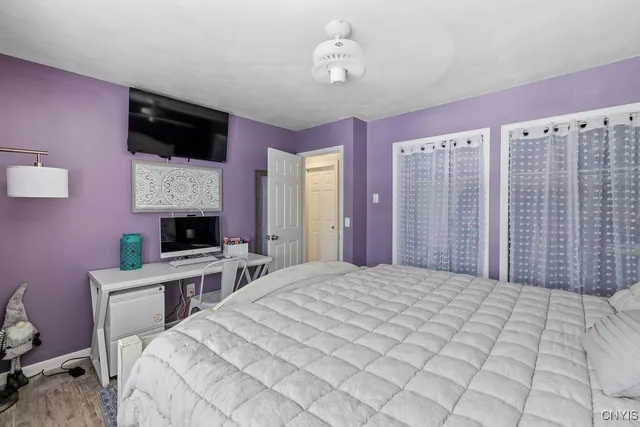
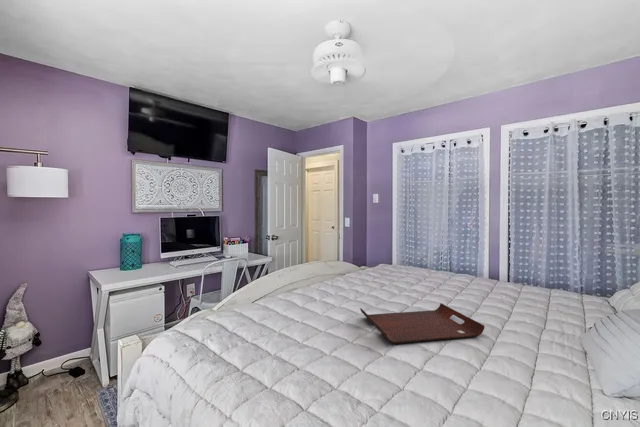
+ serving tray (417, 320)
